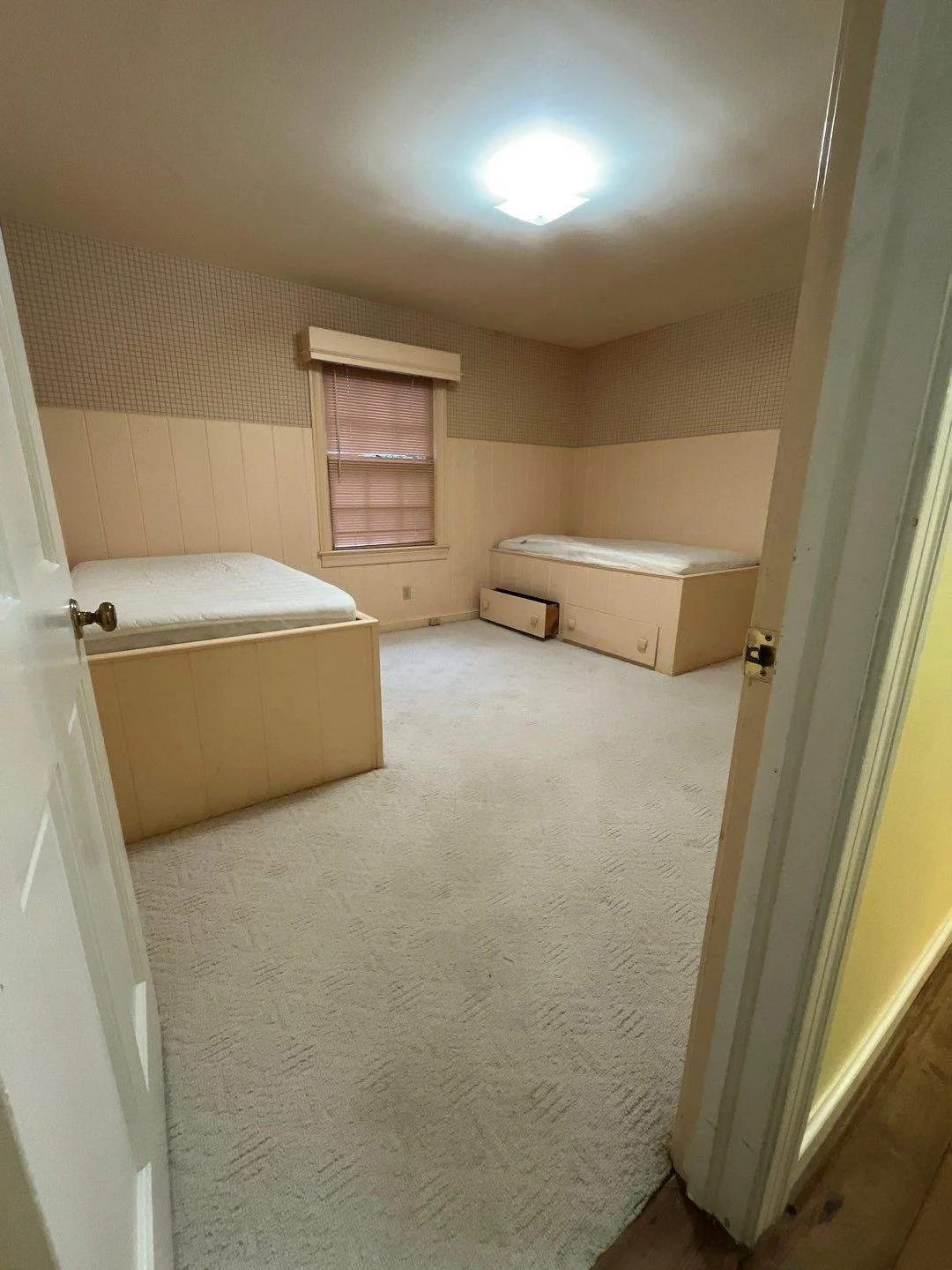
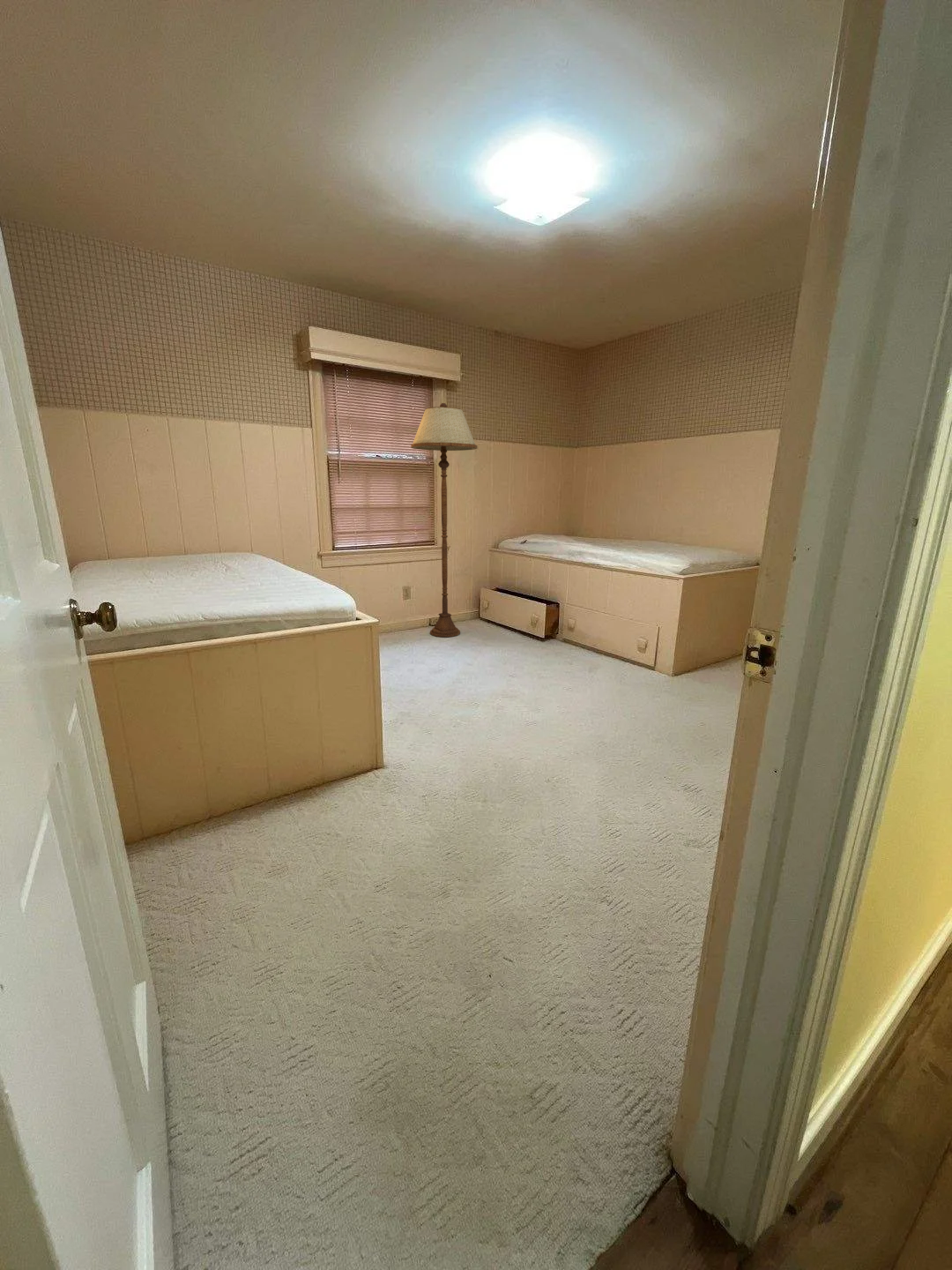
+ floor lamp (444, 524)
